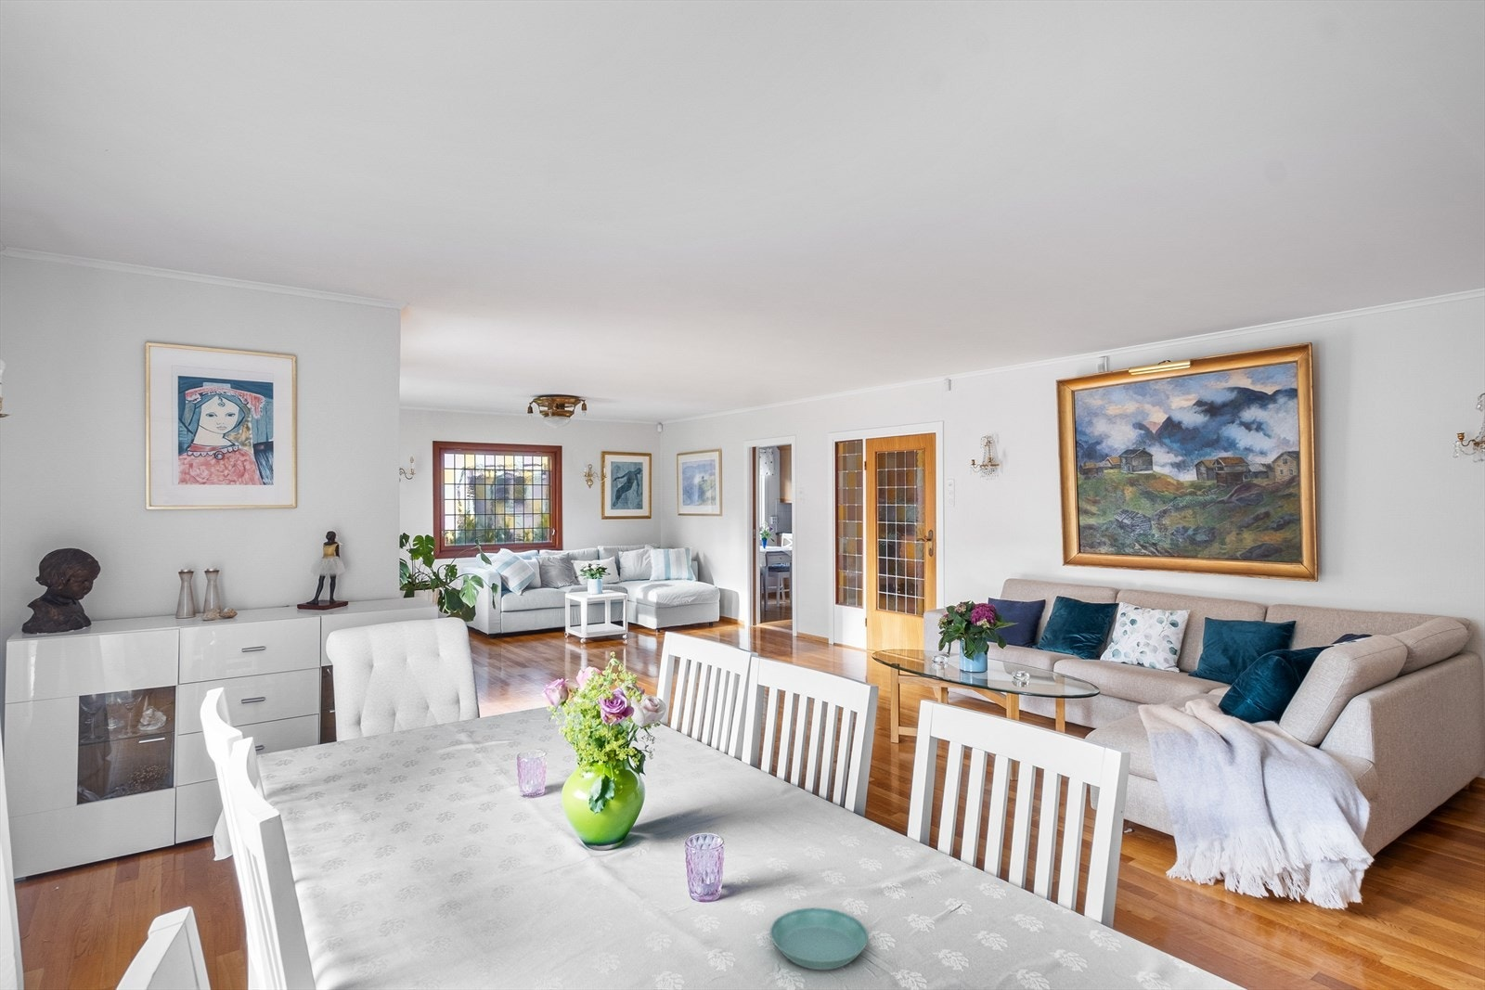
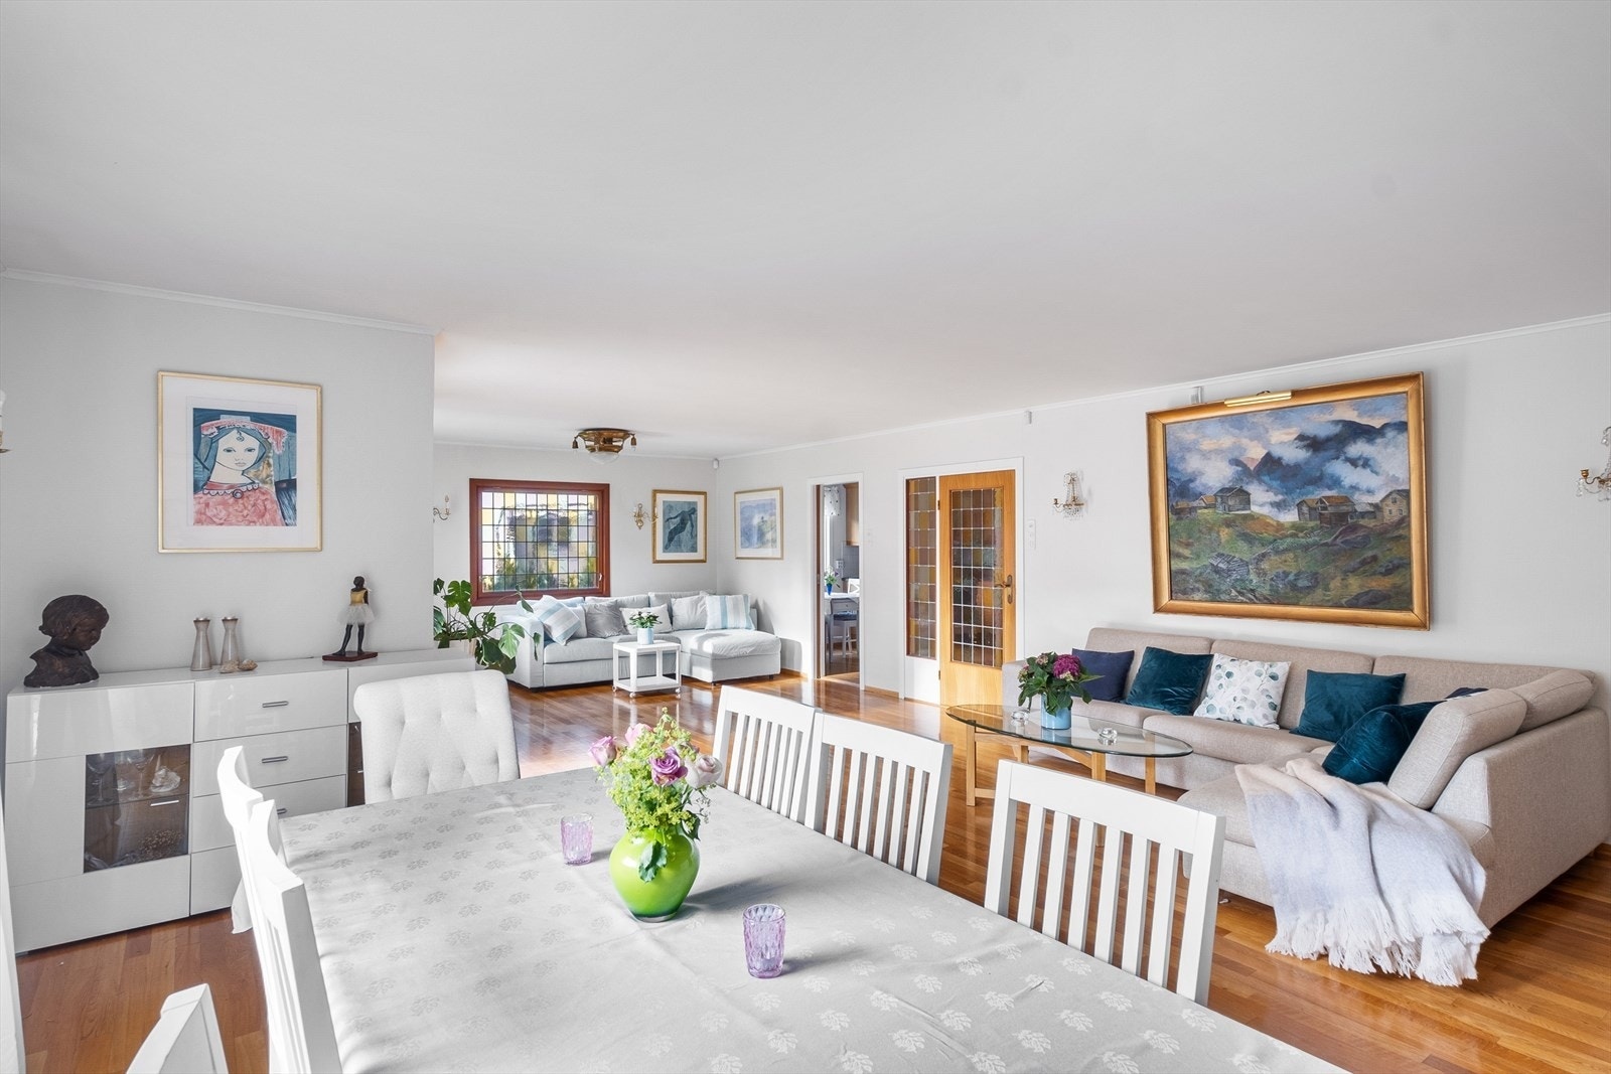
- saucer (819, 940)
